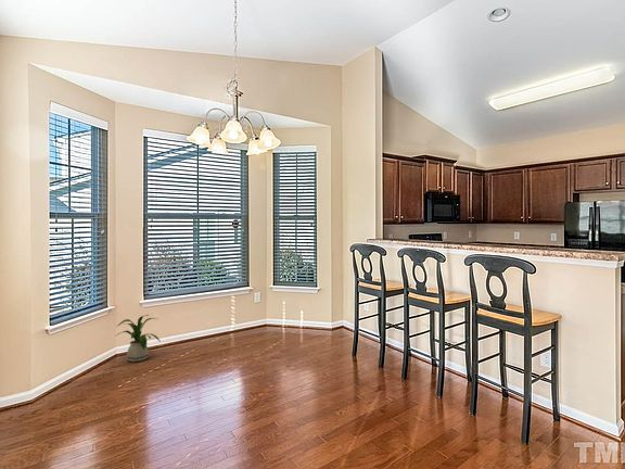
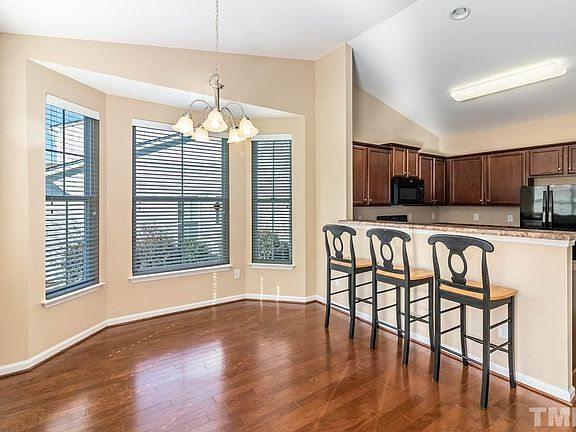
- house plant (138, 334)
